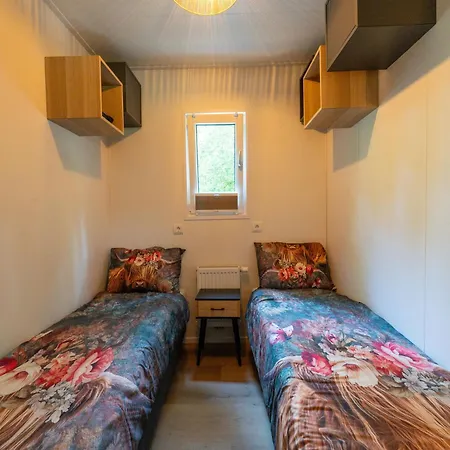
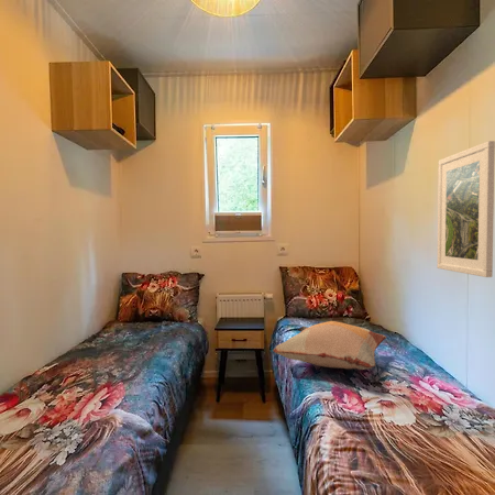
+ decorative pillow (331, 343)
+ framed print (462, 212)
